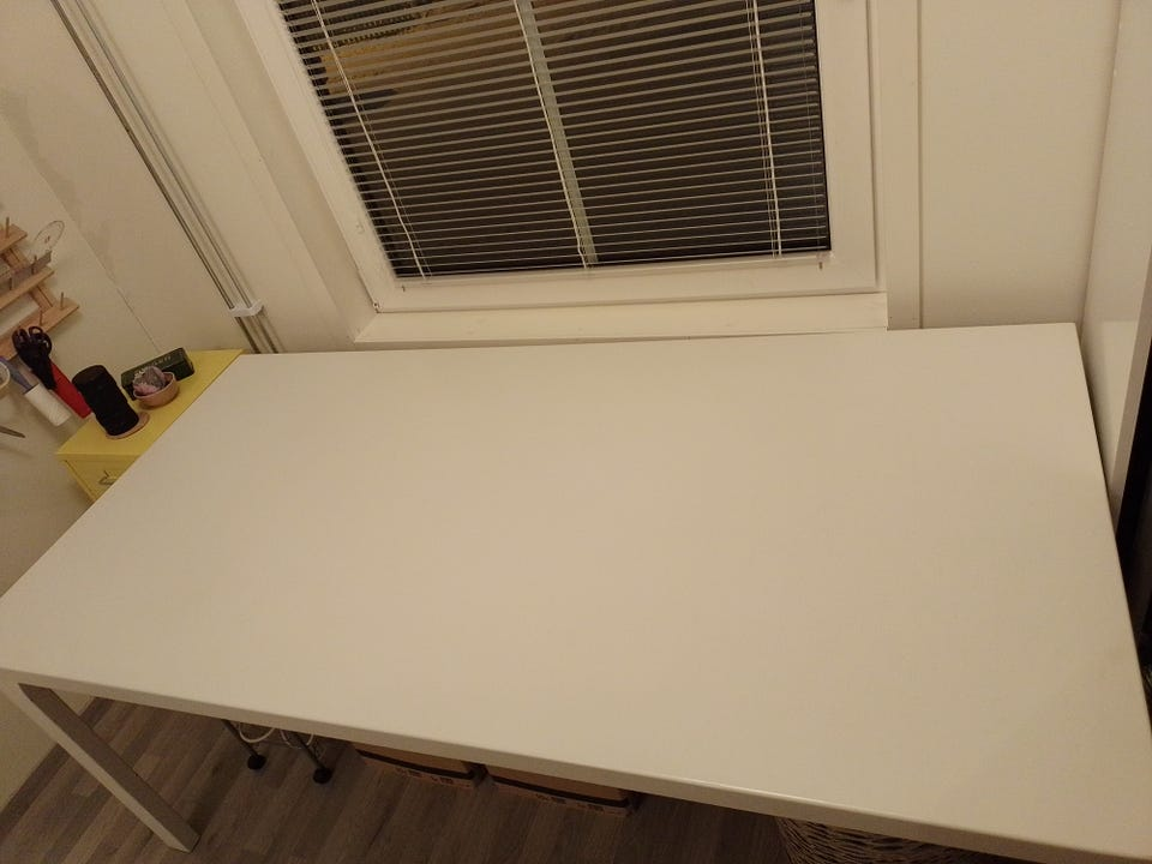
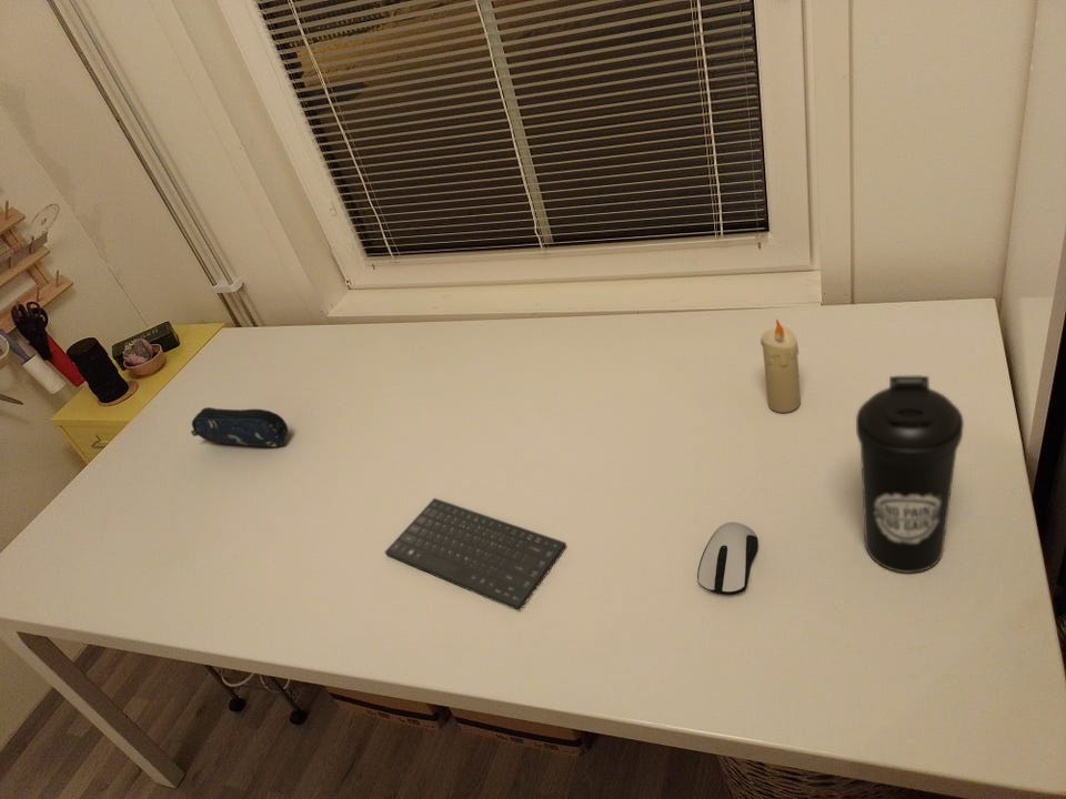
+ candle (781, 362)
+ water bottle (906, 475)
+ pencil case (240, 427)
+ computer mouse (728, 552)
+ keyboard (472, 549)
